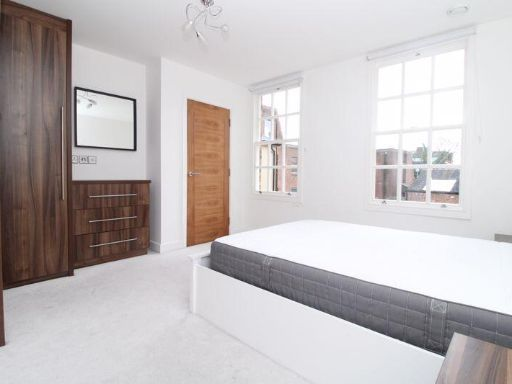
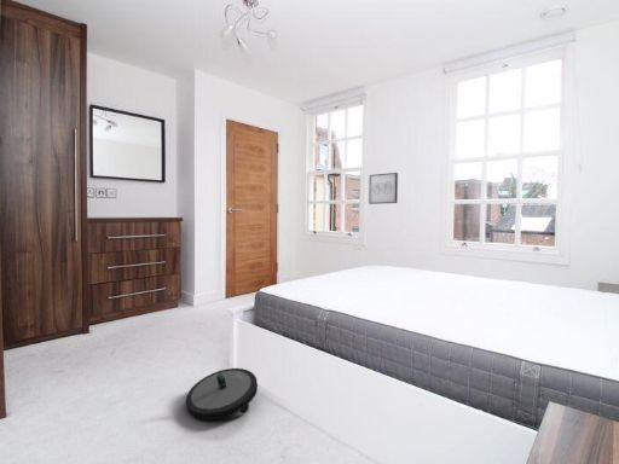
+ robot vacuum (222, 387)
+ wall art (382, 188)
